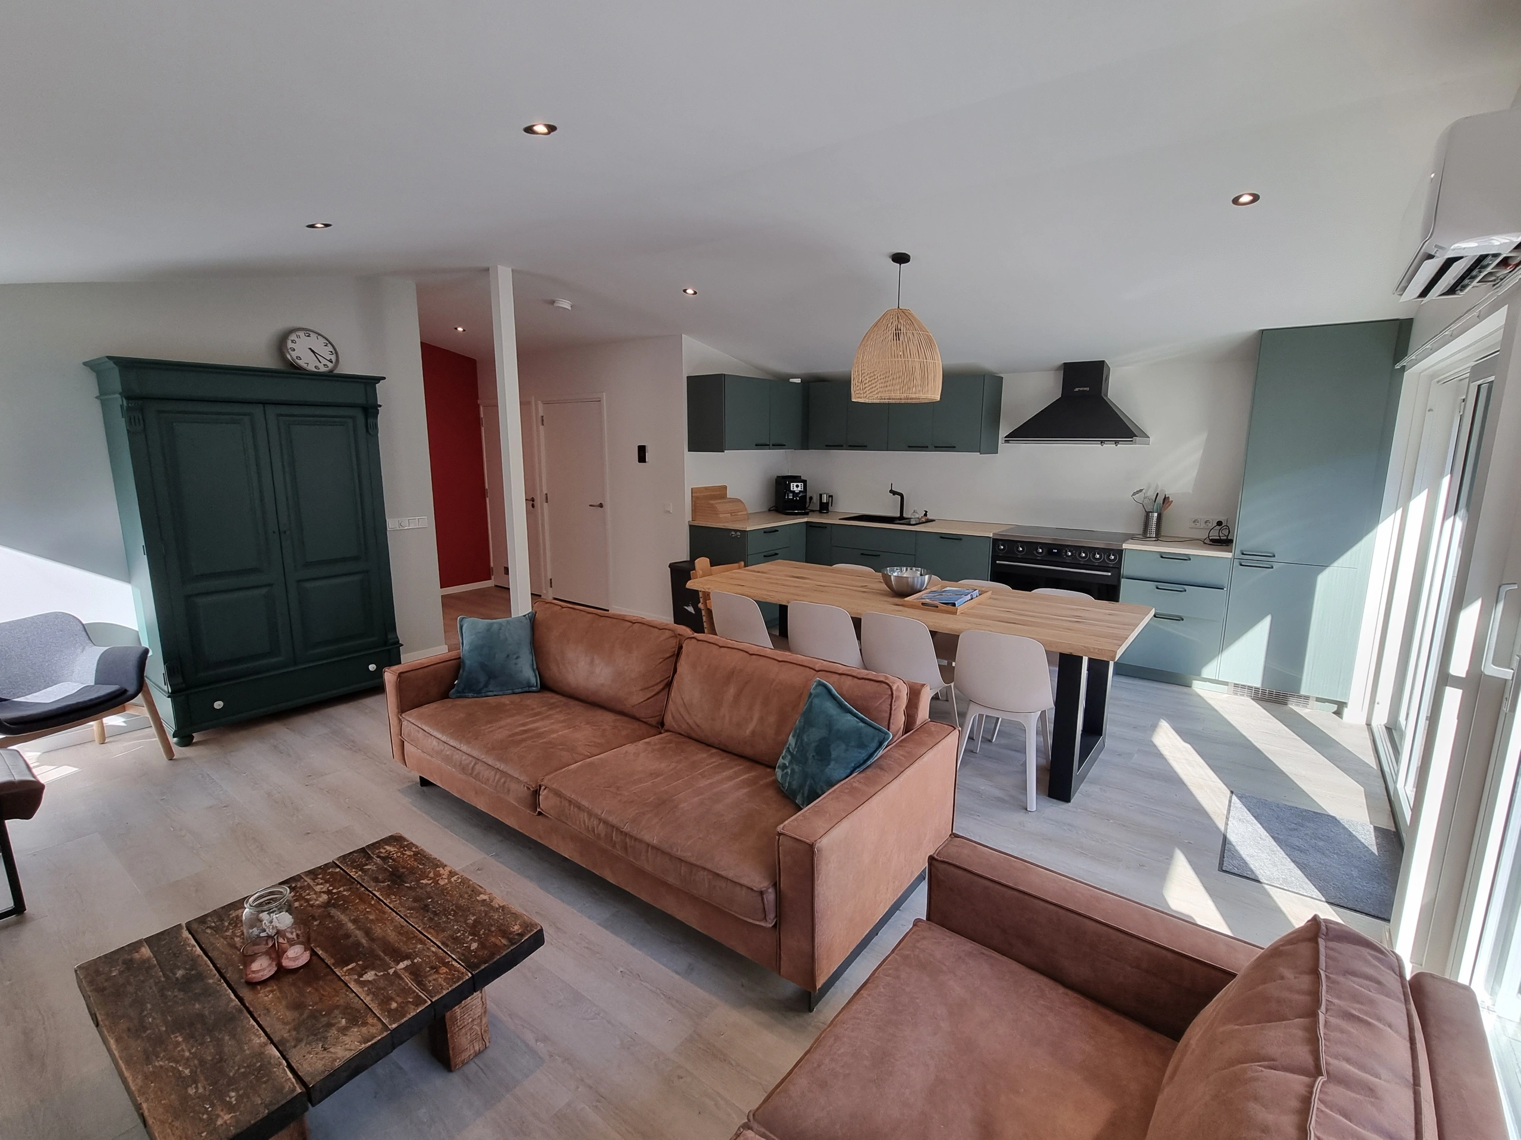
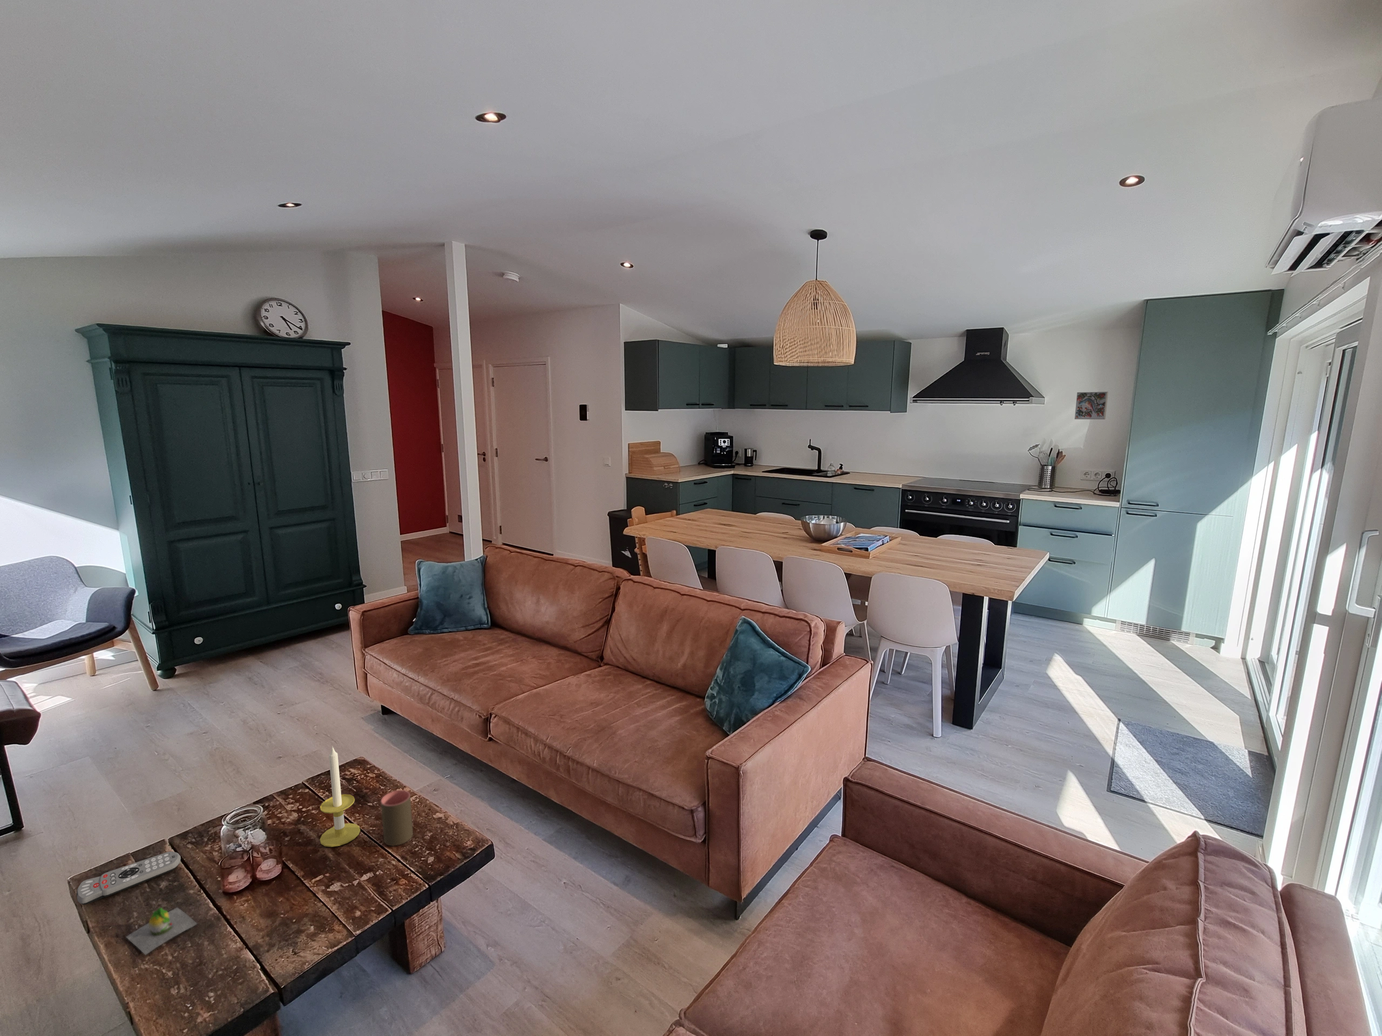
+ remote control (131, 876)
+ cup (397, 817)
+ decorative tile (1090, 405)
+ candle (336, 791)
+ decorative egg (160, 918)
